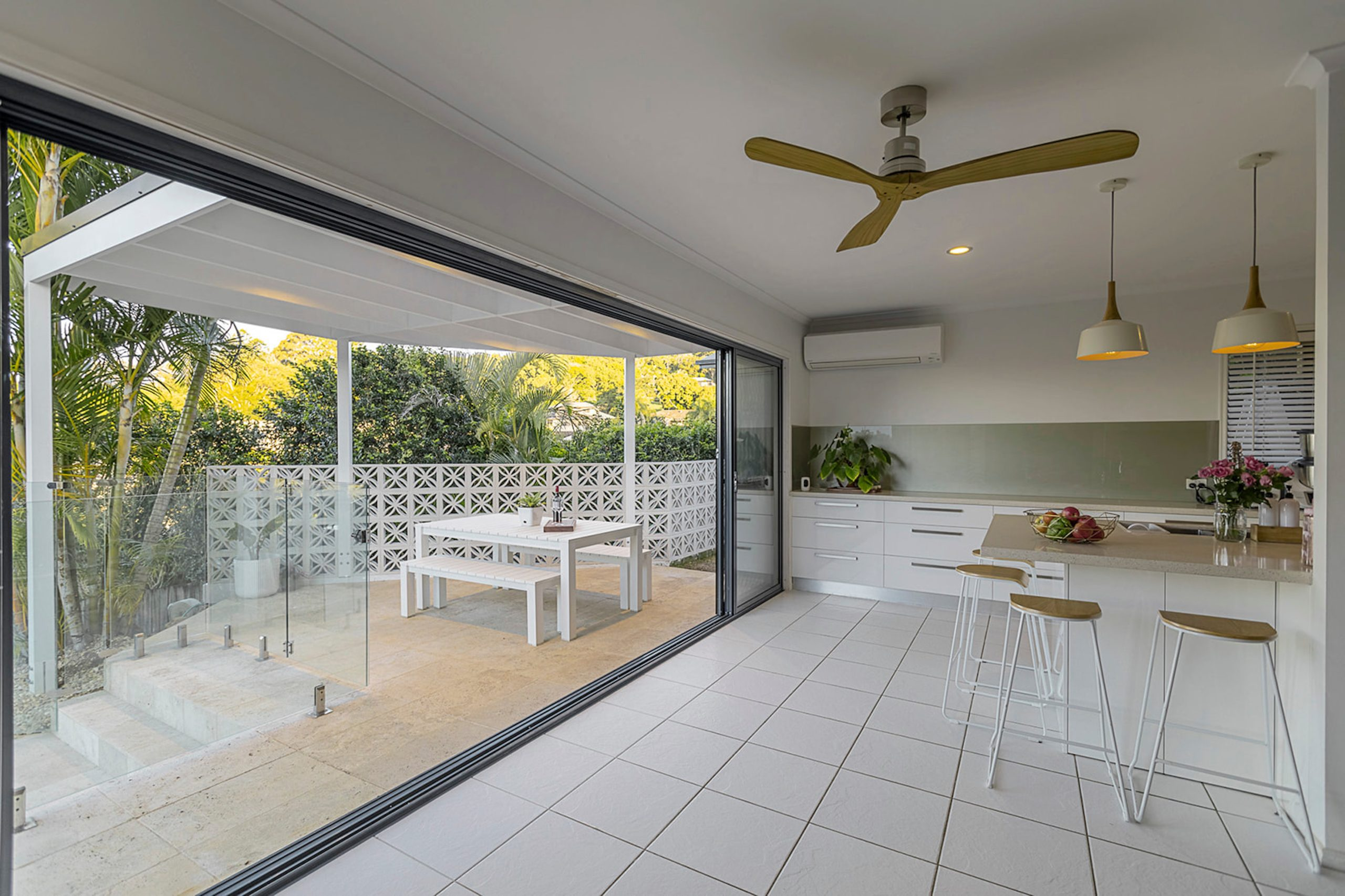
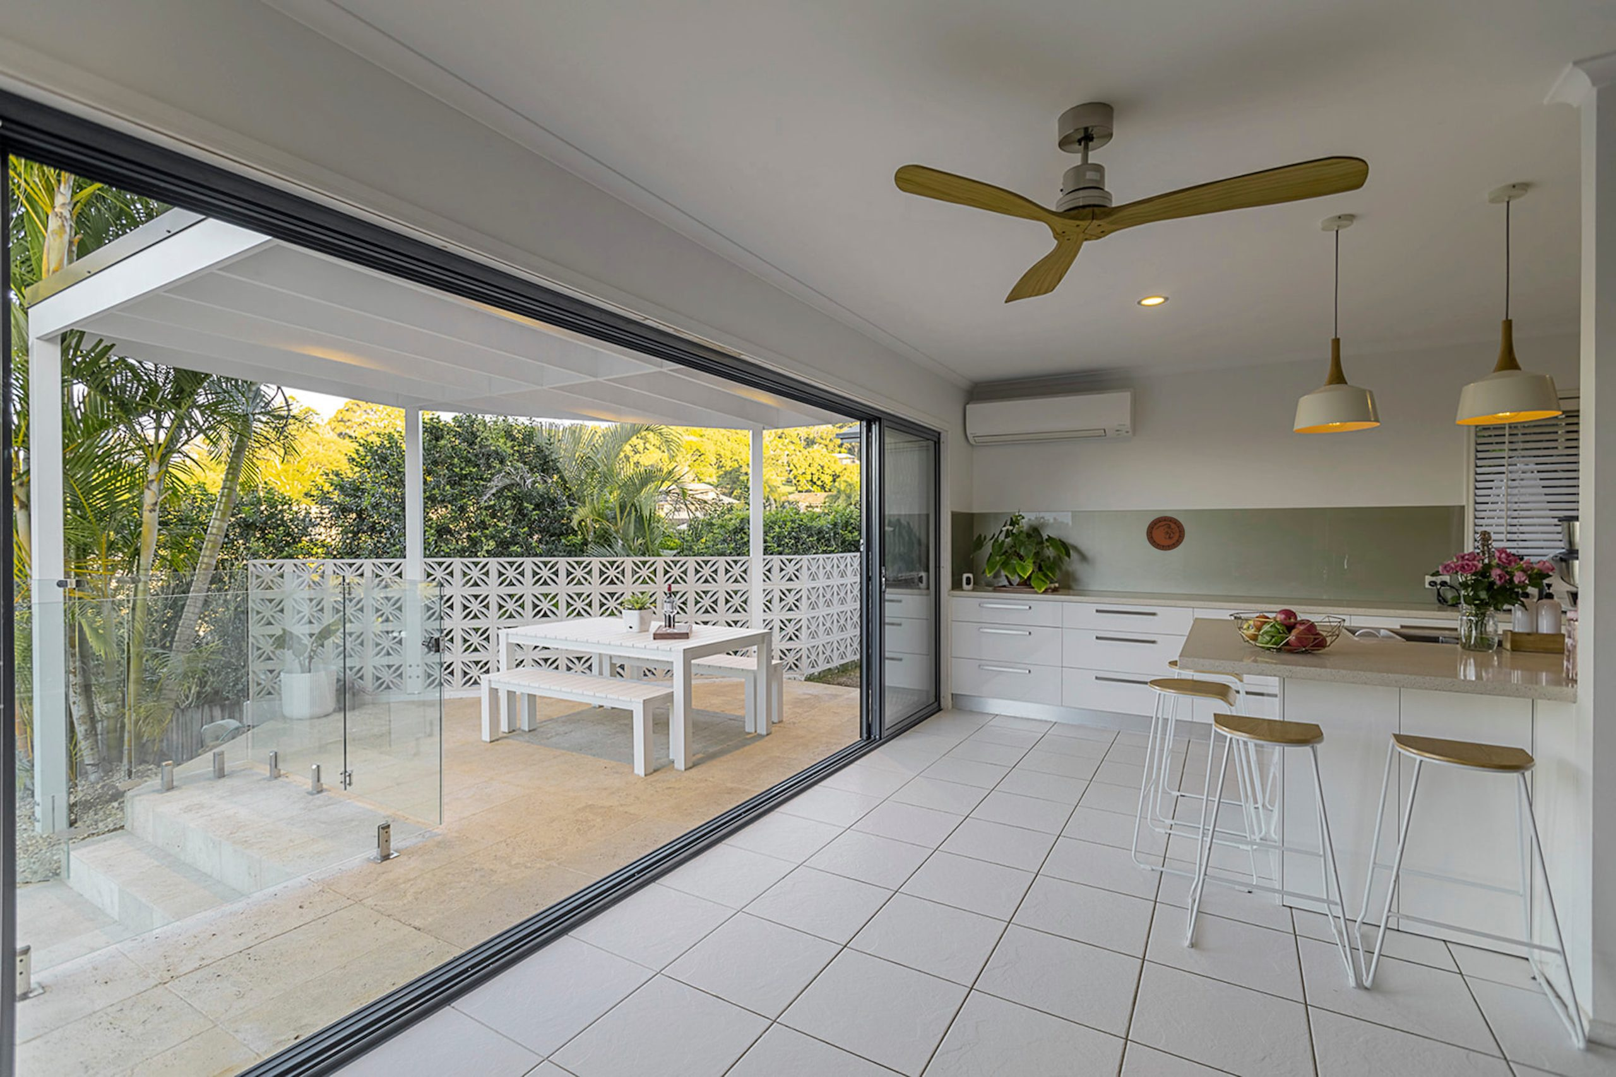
+ decorative plate (1165, 532)
